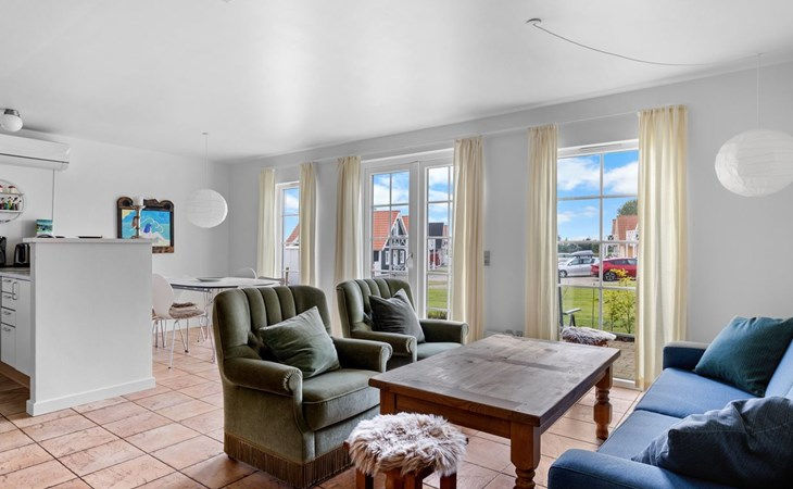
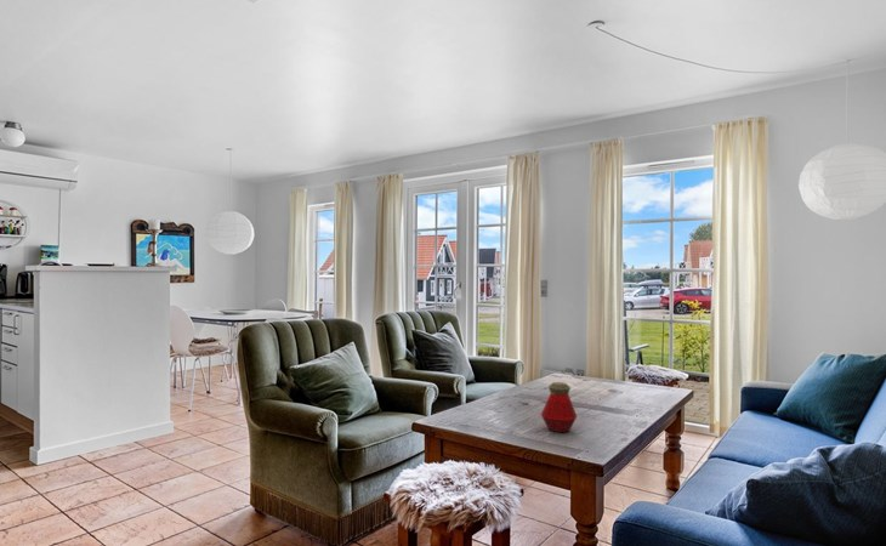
+ bottle (558, 405)
